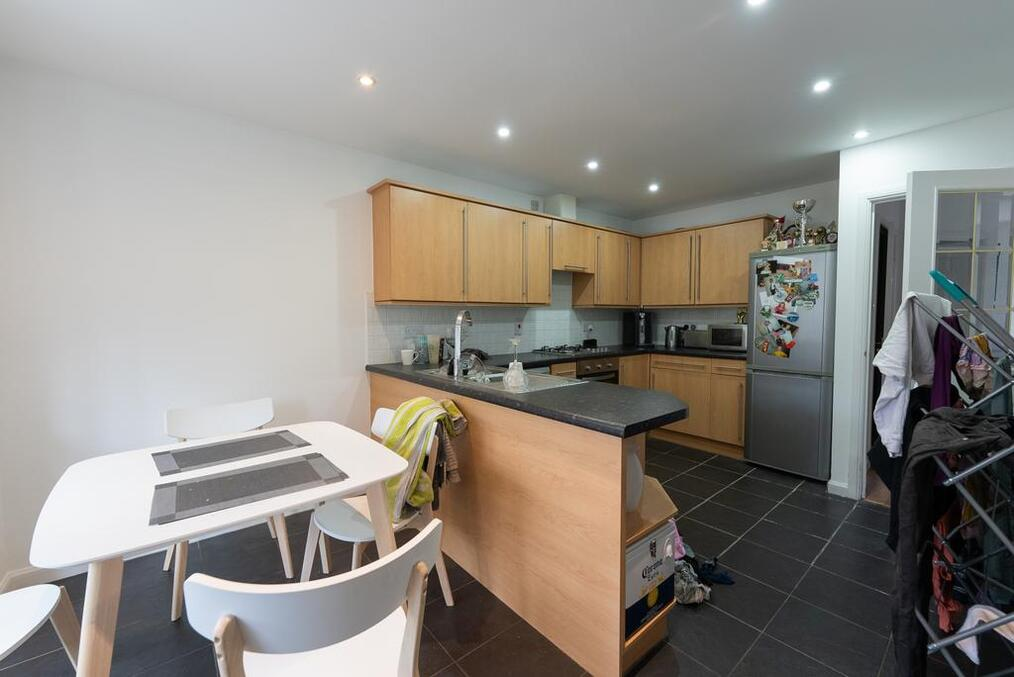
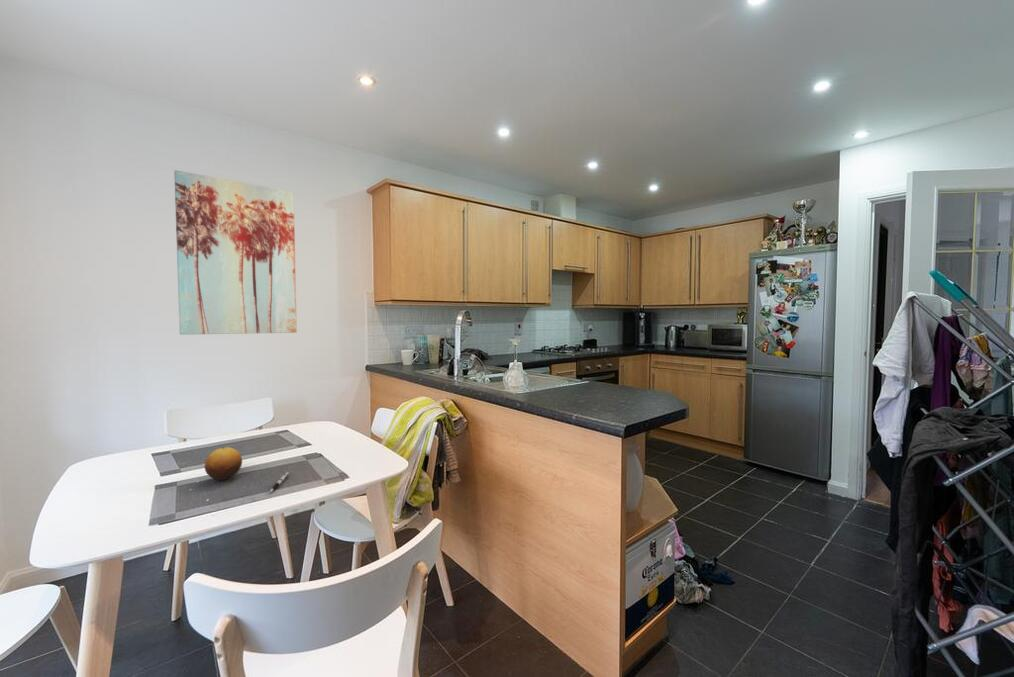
+ fruit (224, 463)
+ pen (279, 482)
+ wall art (240, 258)
